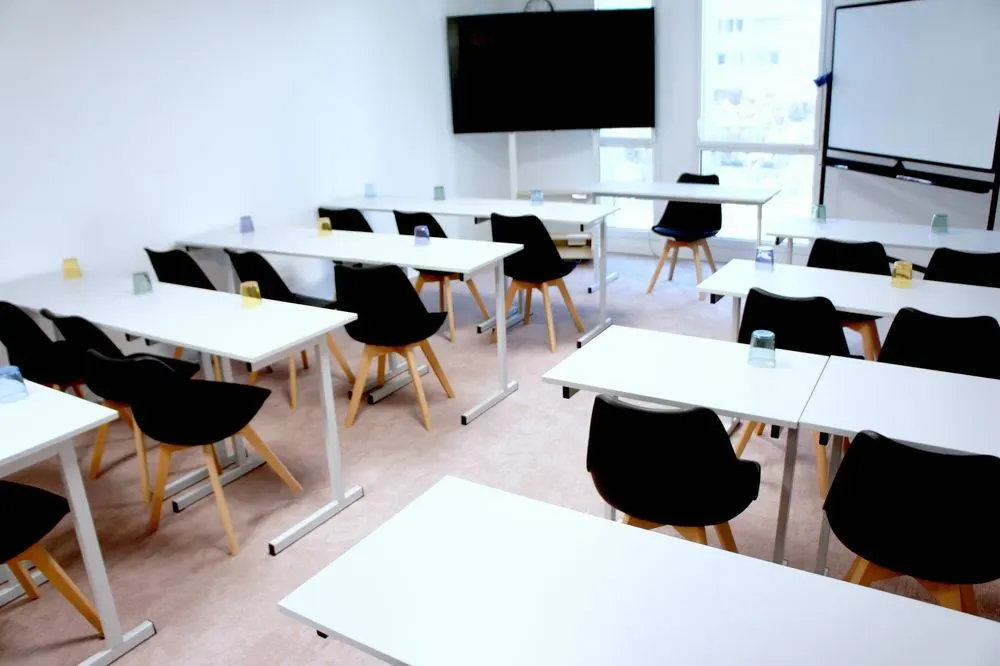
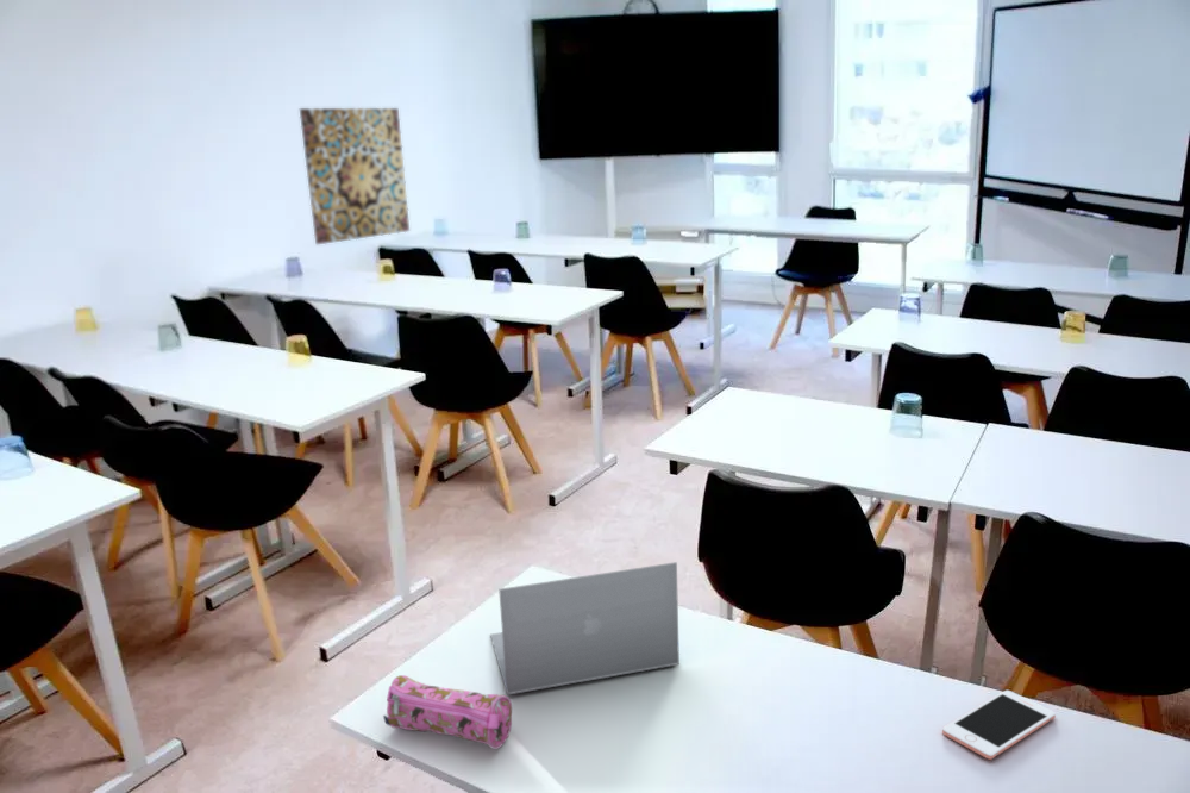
+ cell phone (998, 723)
+ wall art (357, 174)
+ pencil case (449, 711)
+ laptop (578, 601)
